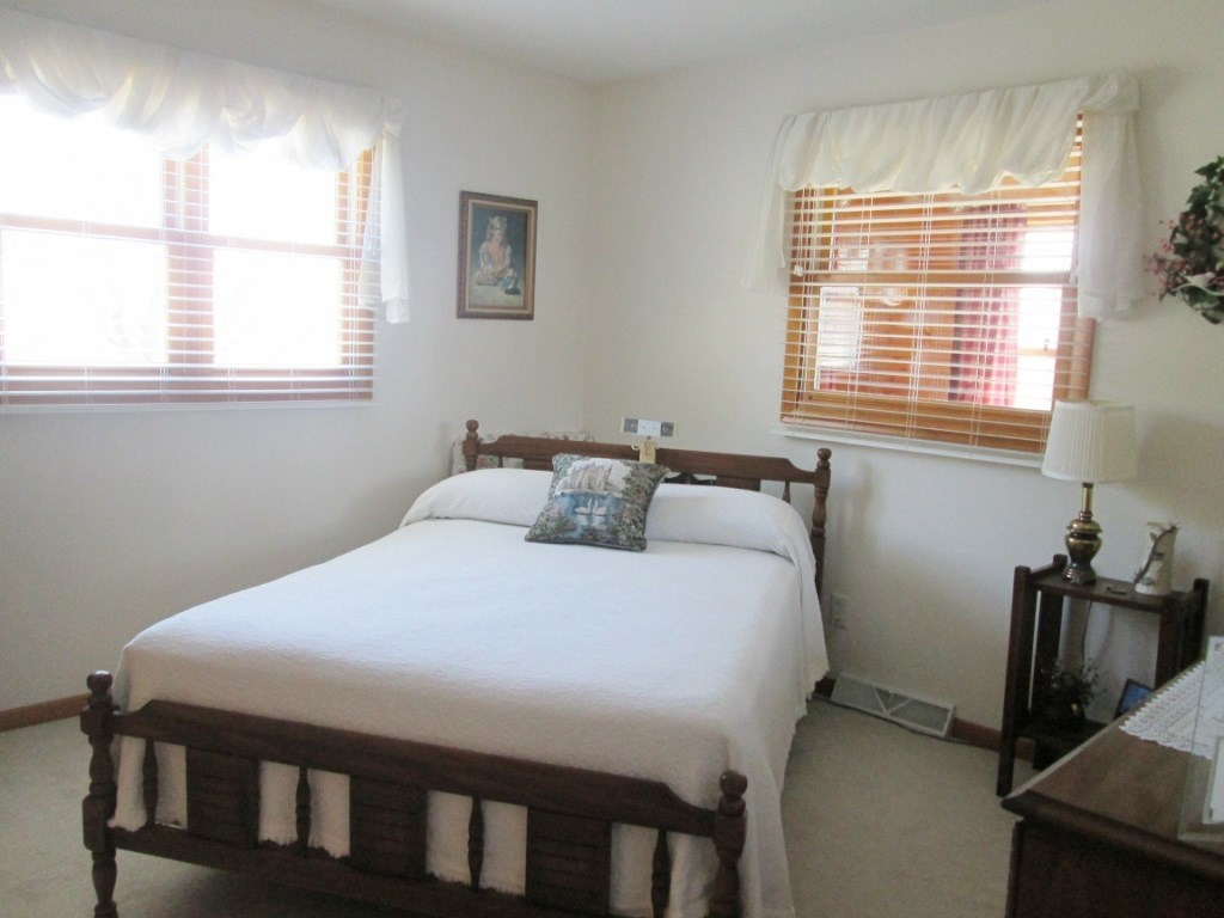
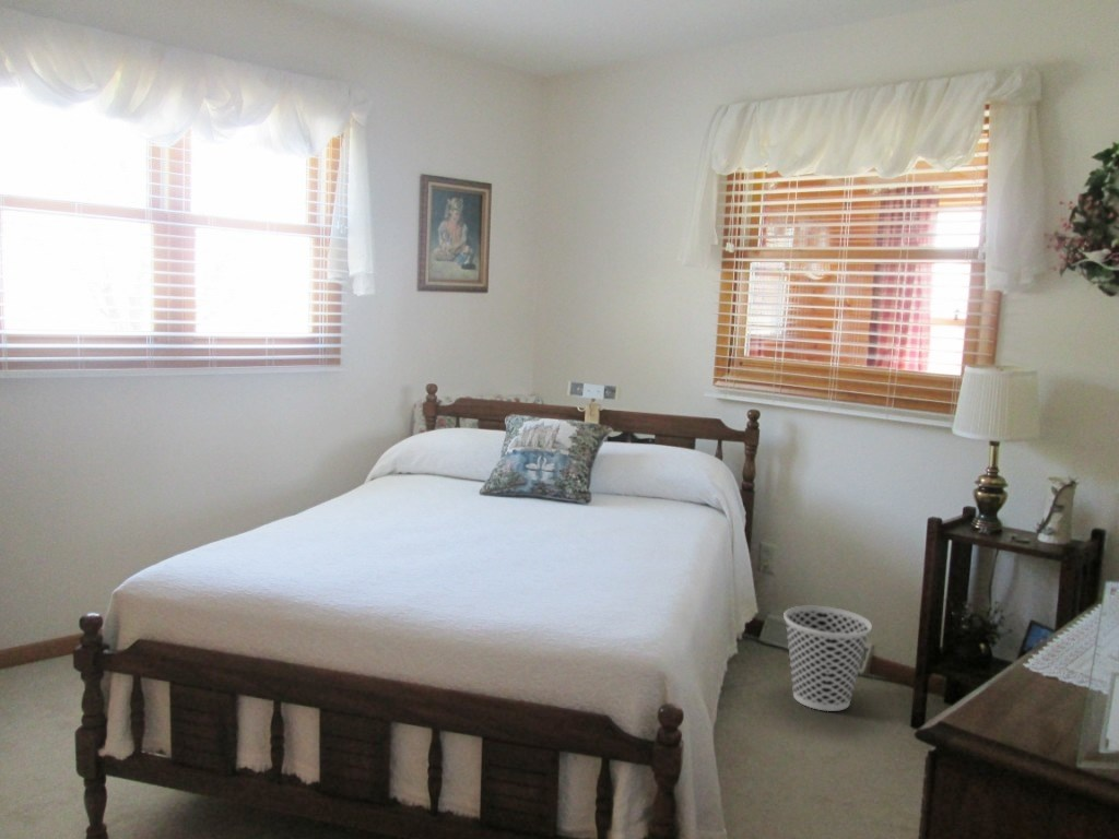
+ wastebasket (824, 659)
